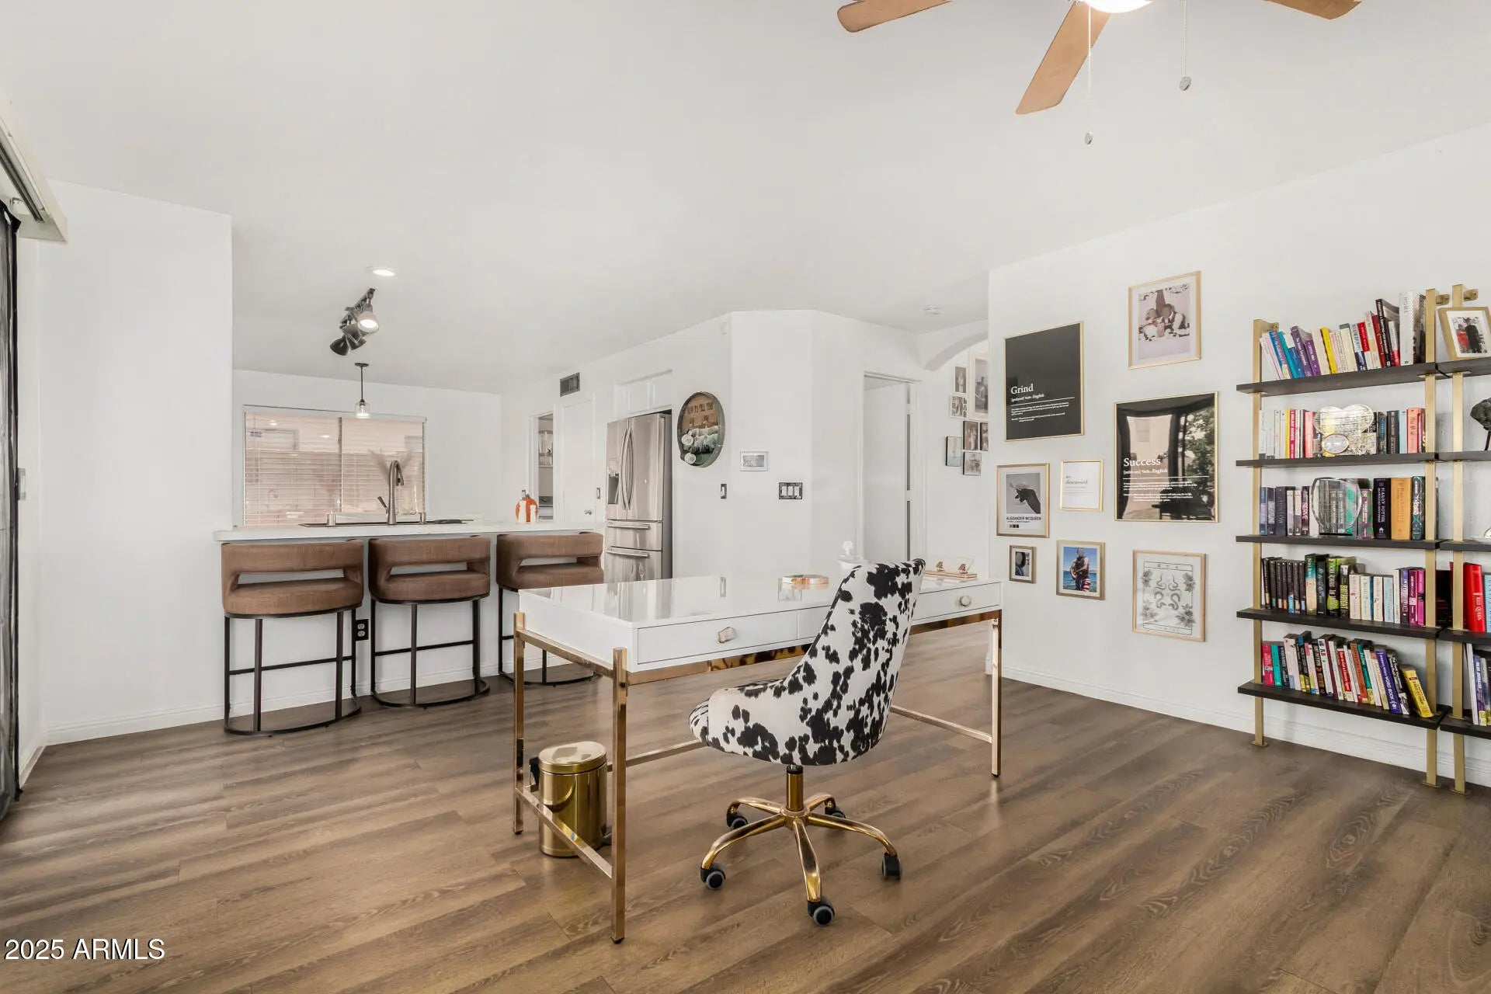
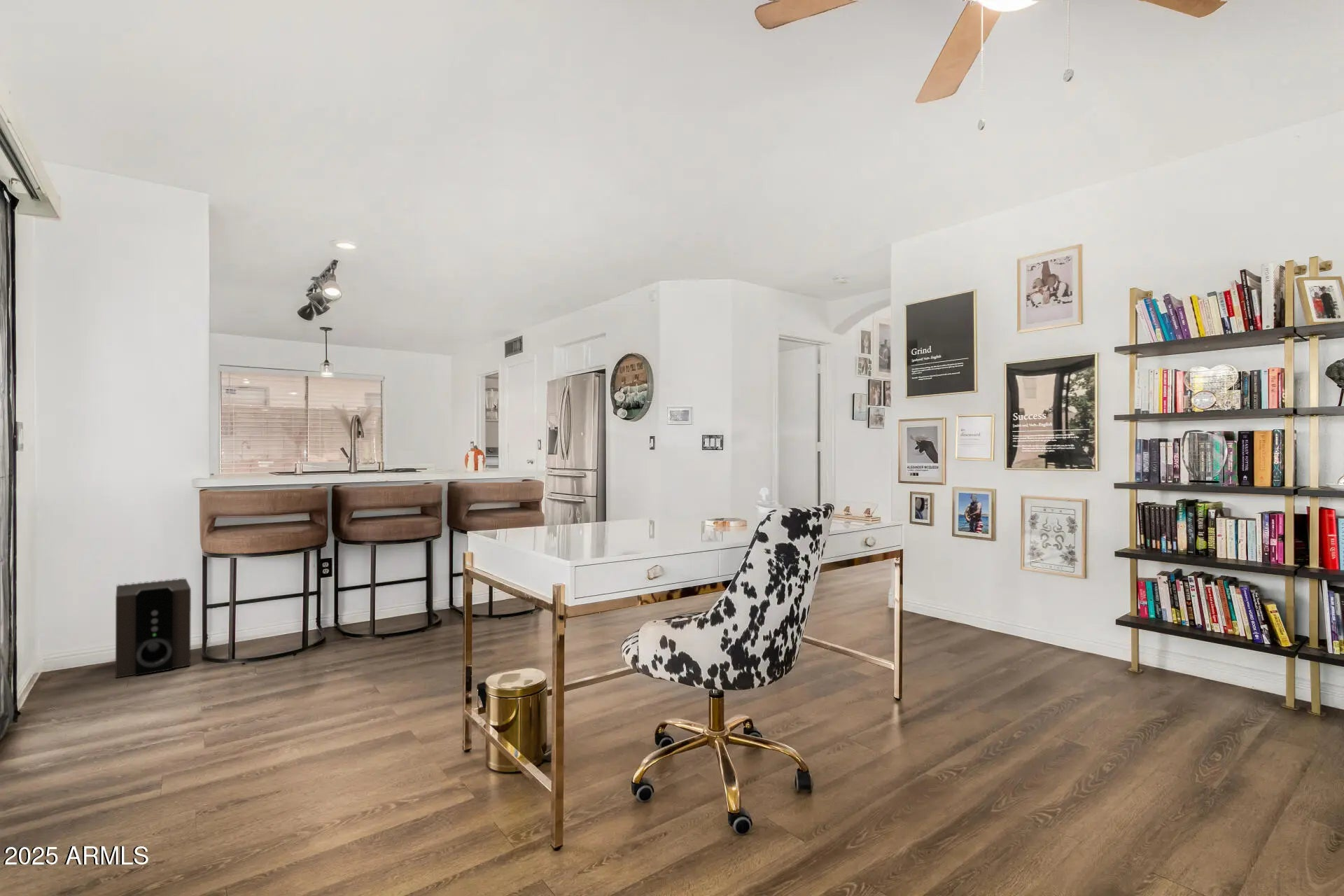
+ speaker (153, 622)
